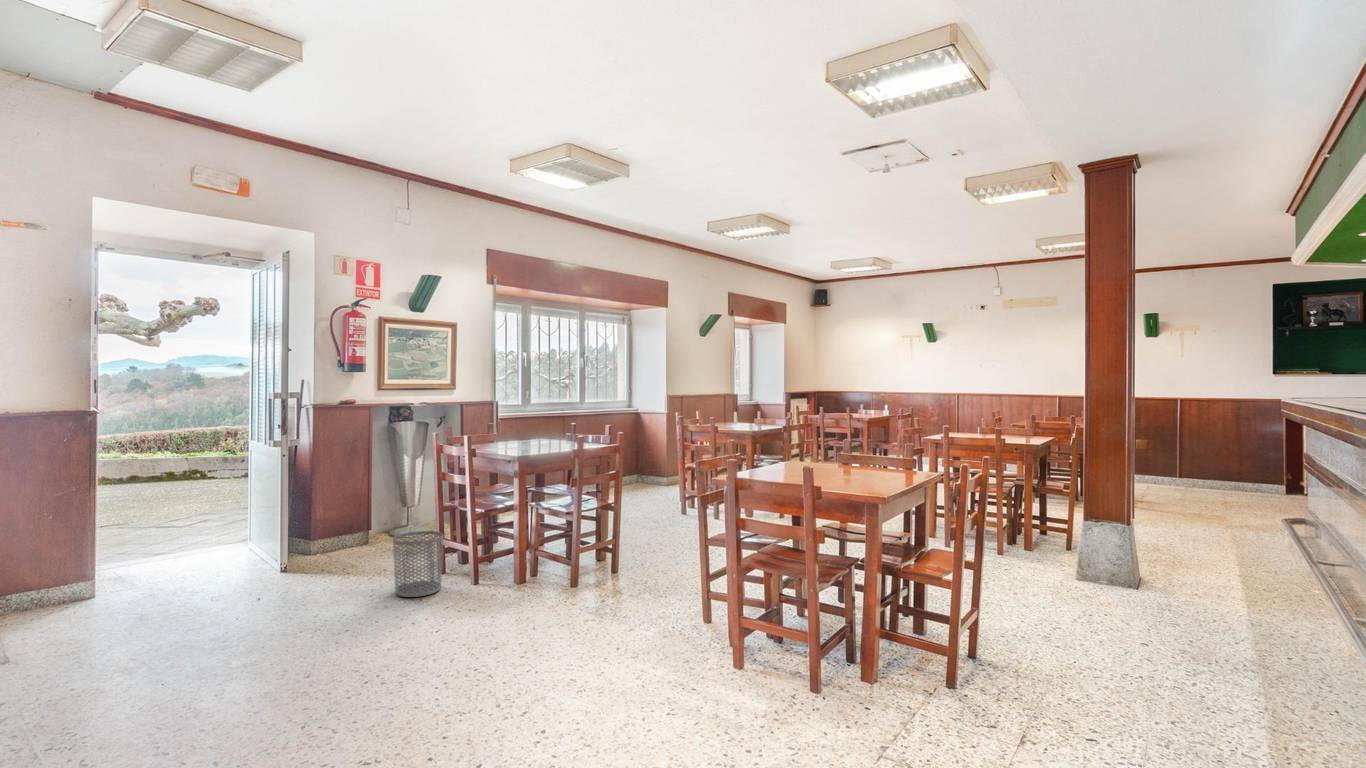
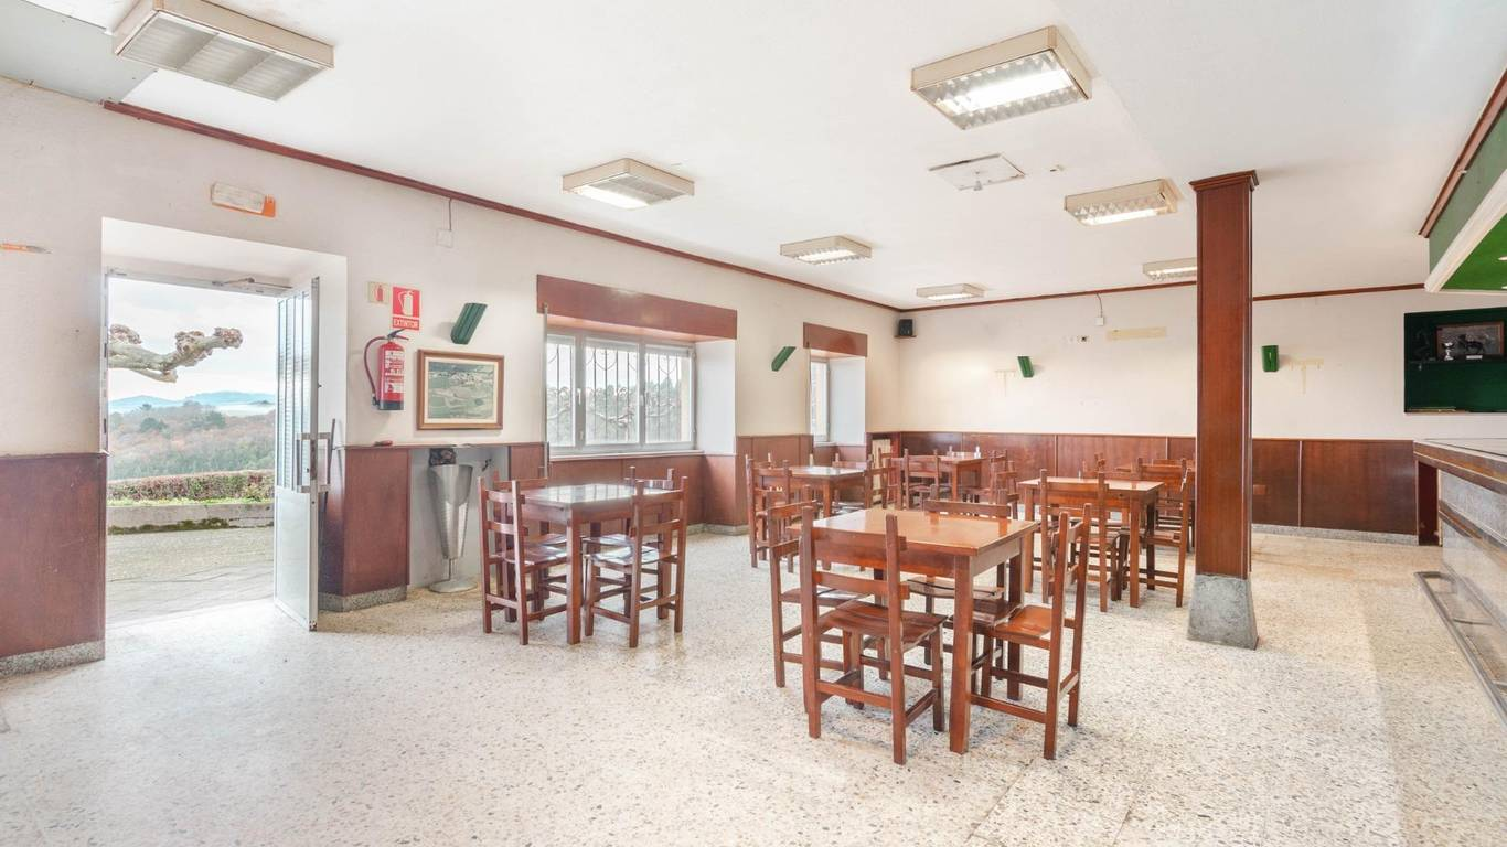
- waste bin (418, 563)
